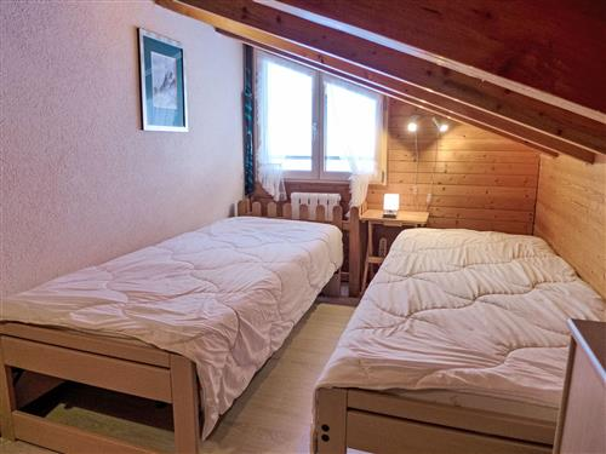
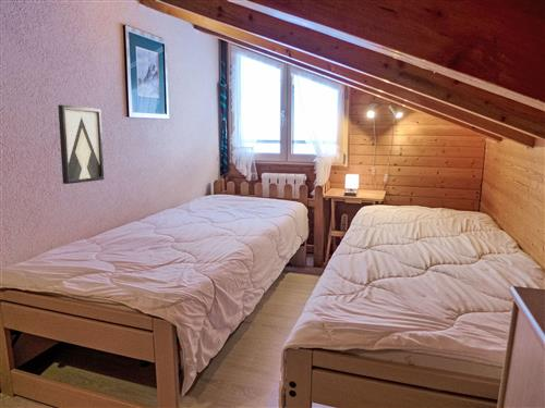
+ wall art (82, 145)
